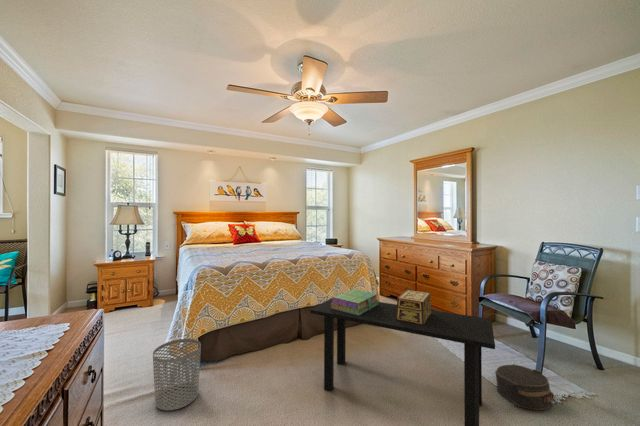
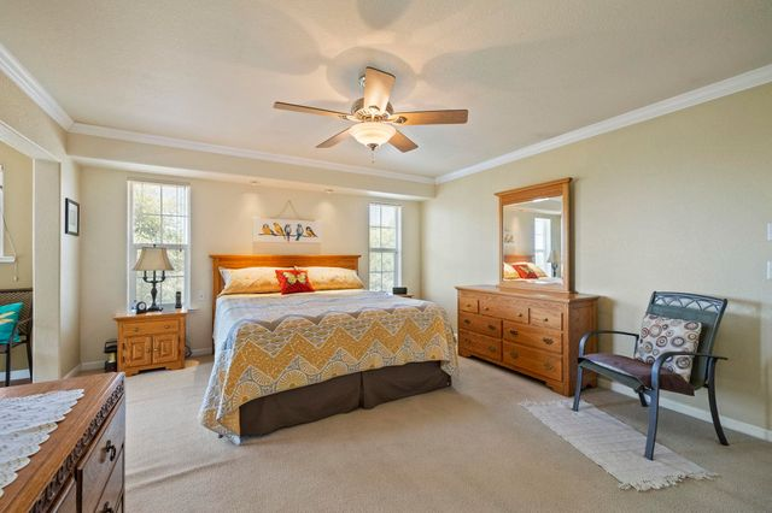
- decorative box (414, 305)
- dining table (398, 330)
- hat box (526, 384)
- stack of books (355, 300)
- waste bin (177, 373)
